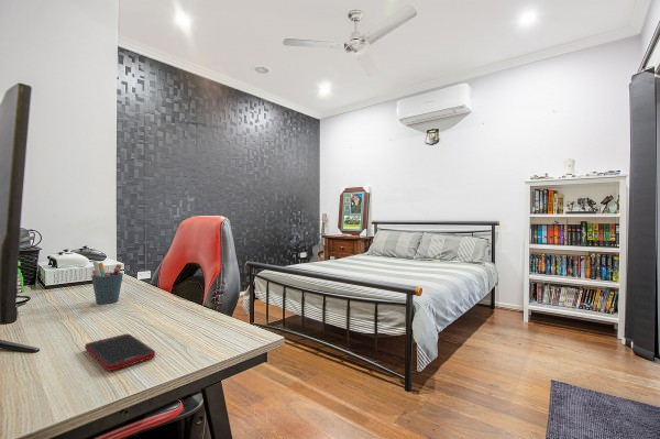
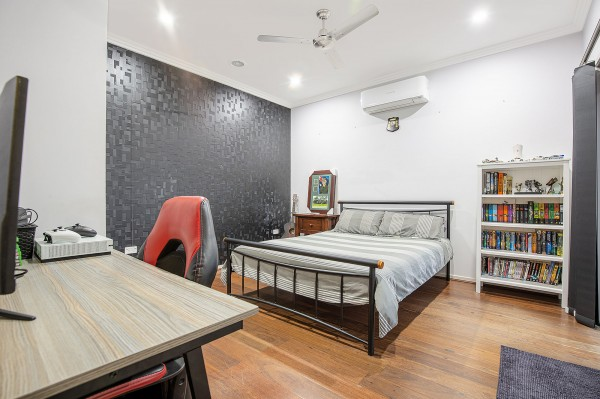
- pen holder (107, 279)
- cell phone (119, 350)
